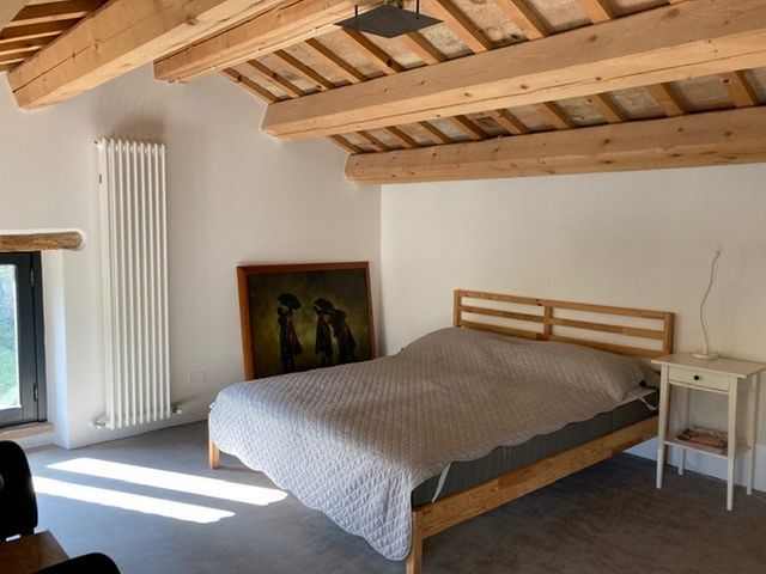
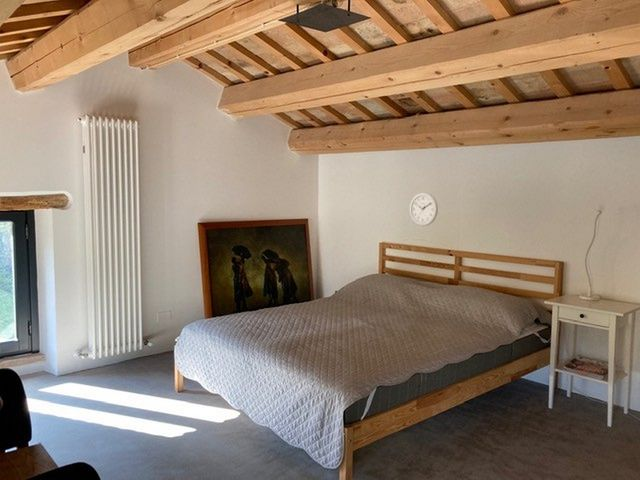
+ wall clock (422, 209)
